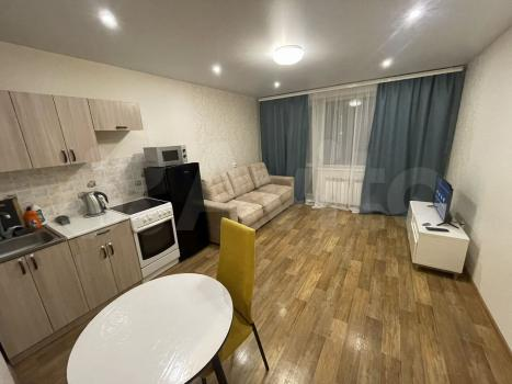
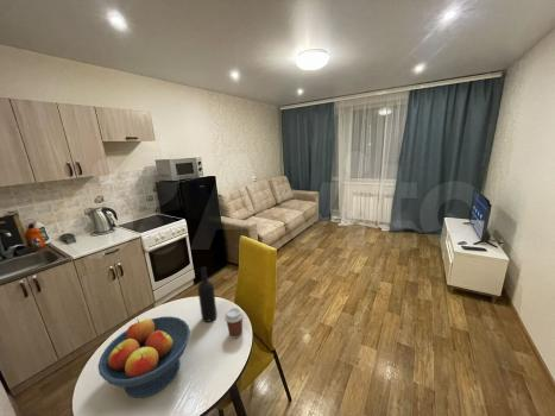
+ coffee cup (234, 322)
+ fruit bowl (149, 353)
+ wine bottle (206, 292)
